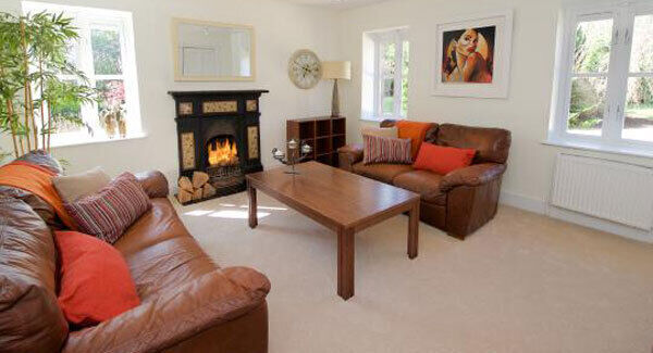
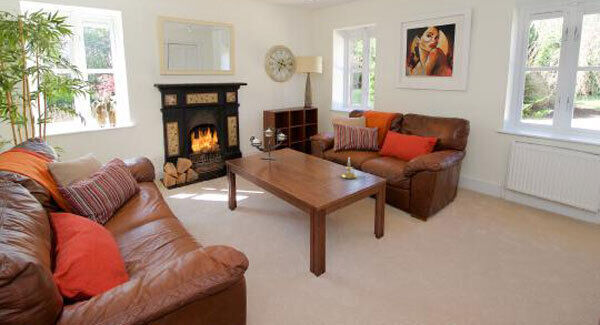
+ candle holder (349, 167)
